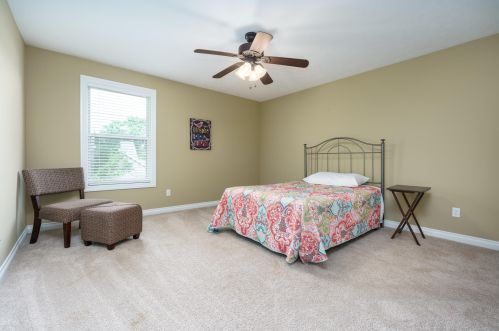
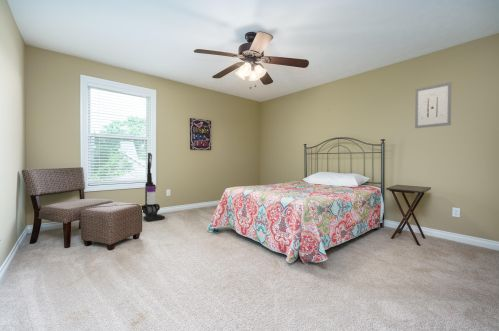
+ wall art (432, 106)
+ vacuum cleaner (151, 185)
